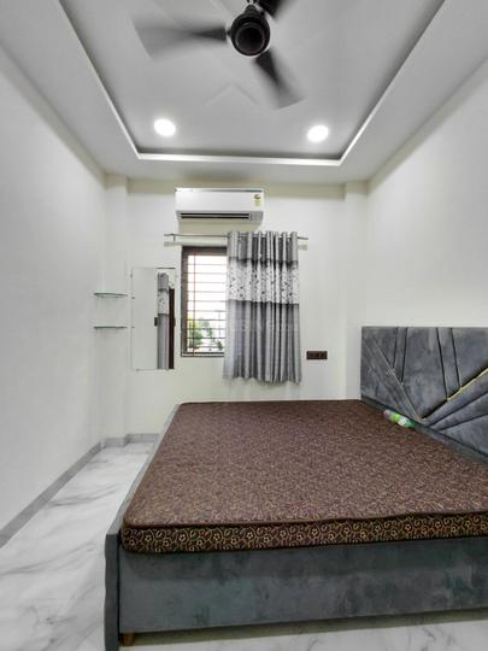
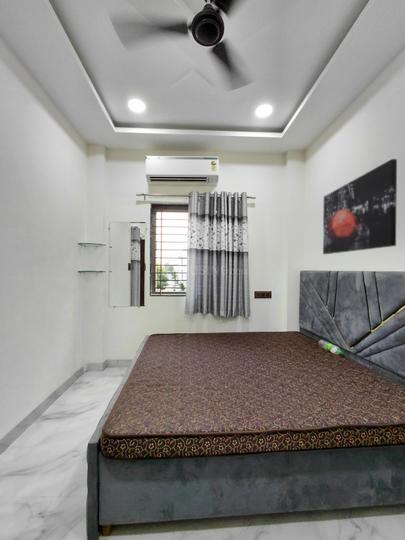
+ wall art (352, 216)
